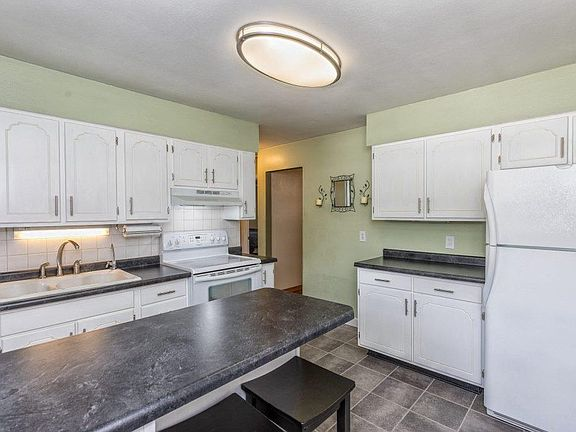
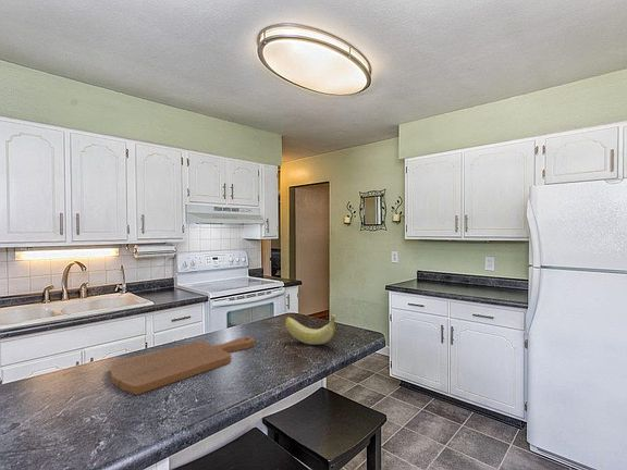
+ banana (310, 329)
+ cutting board (181, 360)
